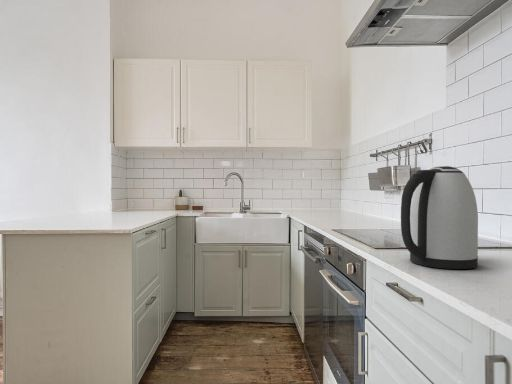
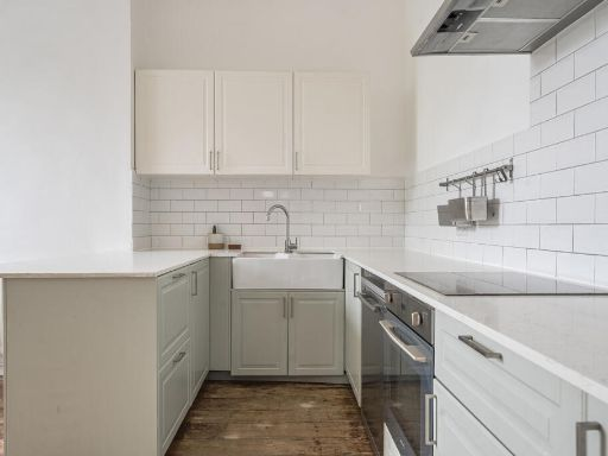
- kettle (434, 214)
